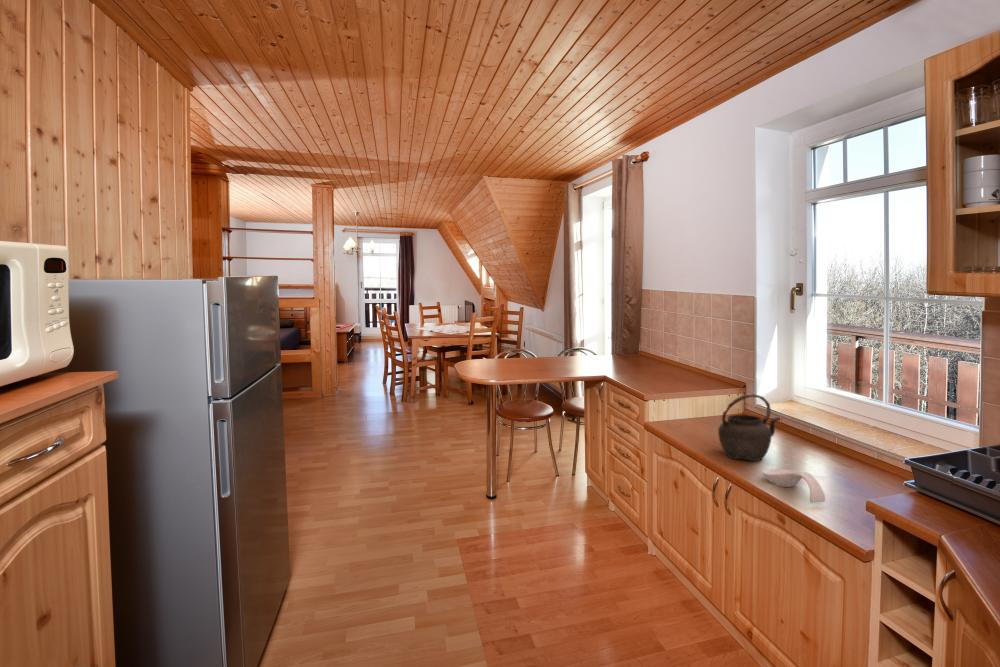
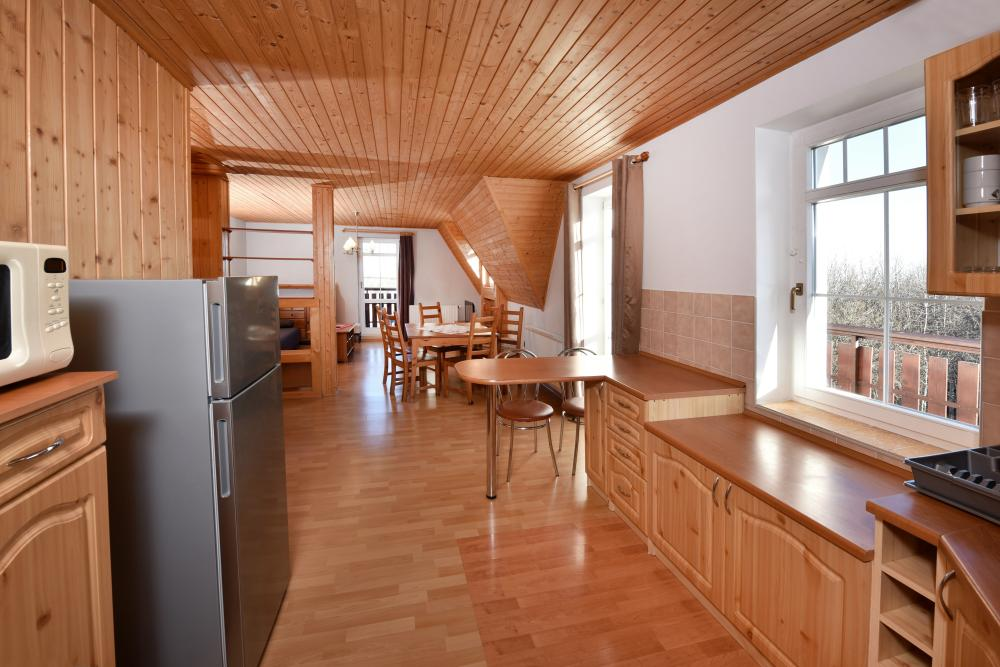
- spoon rest (793, 479)
- kettle (751, 424)
